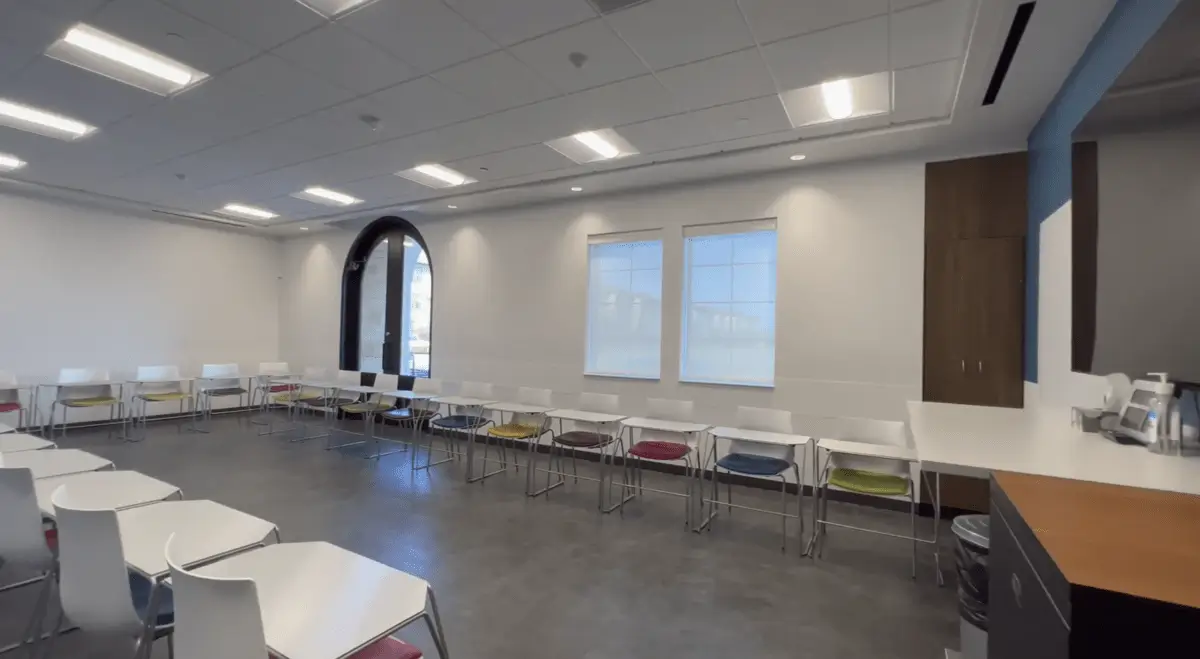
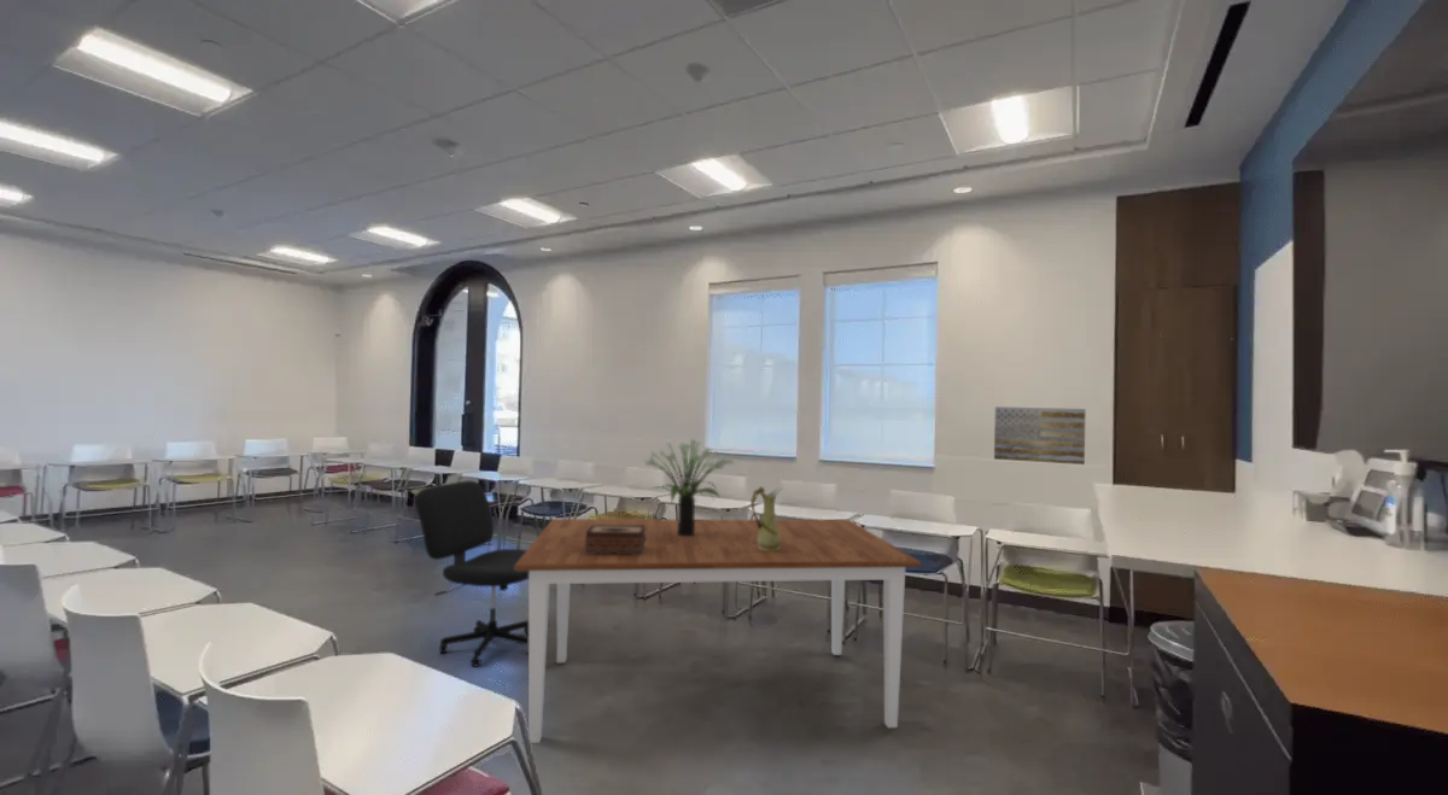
+ pitcher (765, 516)
+ potted plant (688, 485)
+ tissue box (615, 538)
+ office chair (486, 566)
+ wall art (1038, 434)
+ dining table (712, 580)
